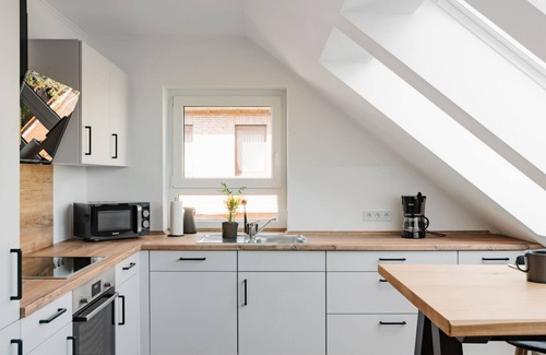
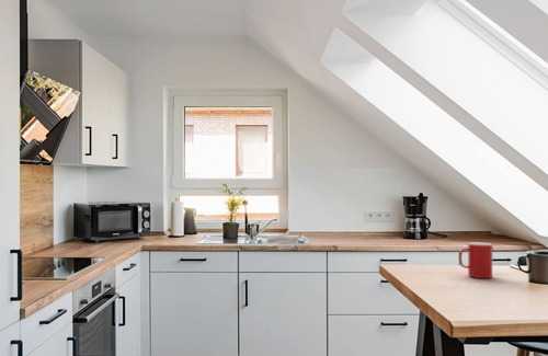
+ cup (475, 260)
